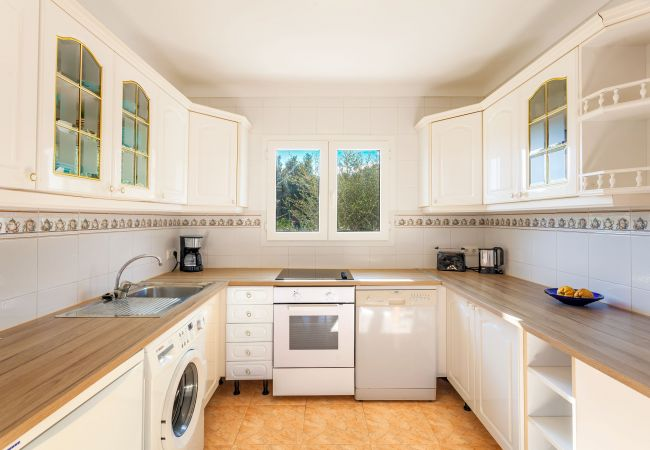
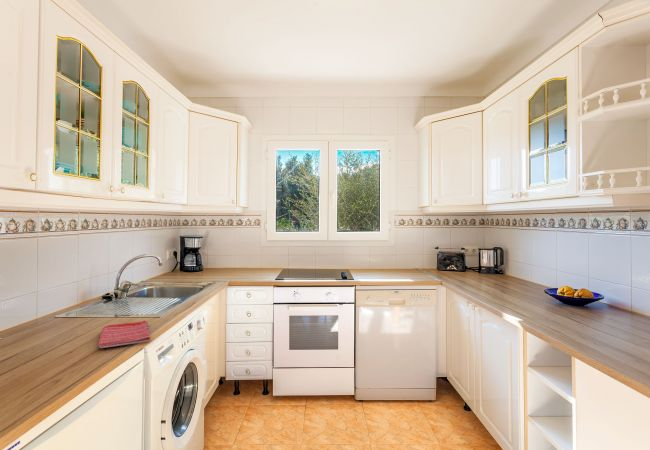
+ dish towel (125, 333)
